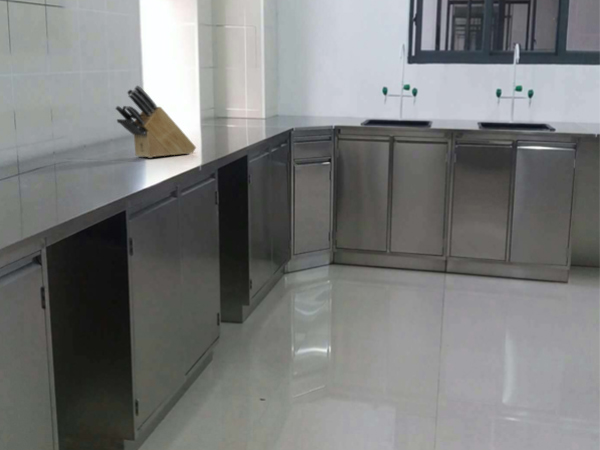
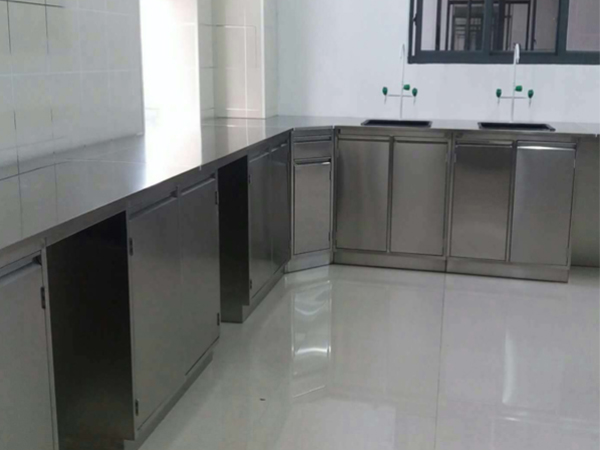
- knife block (156, 121)
